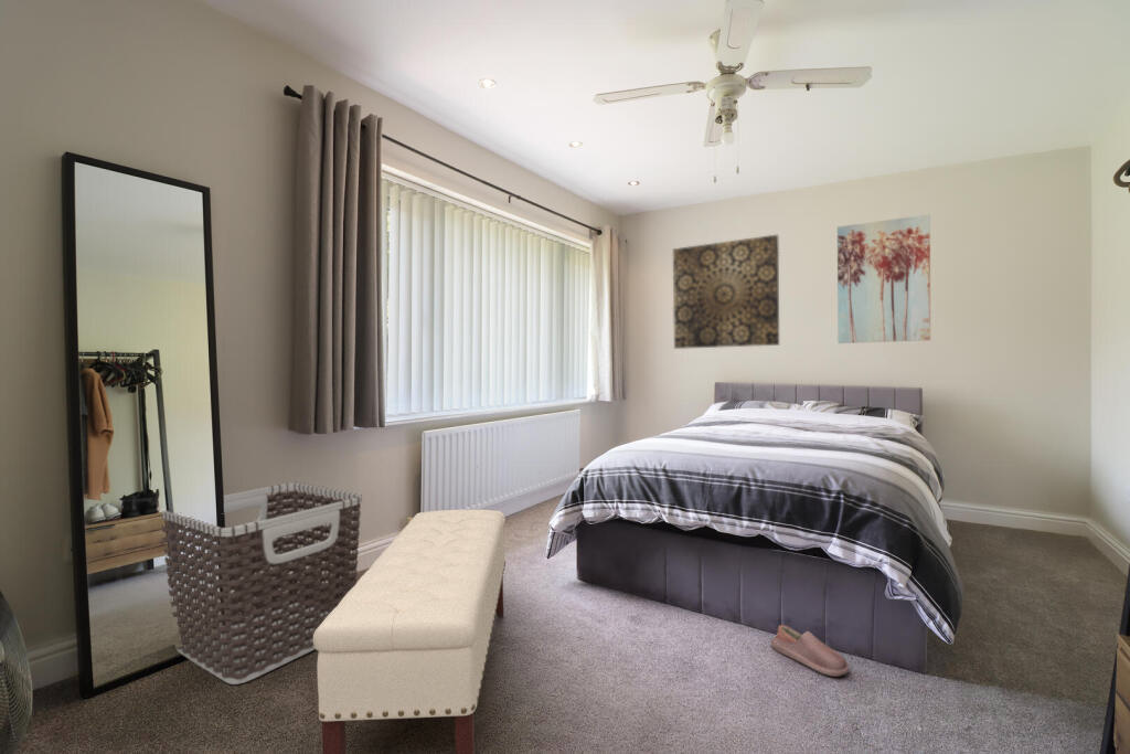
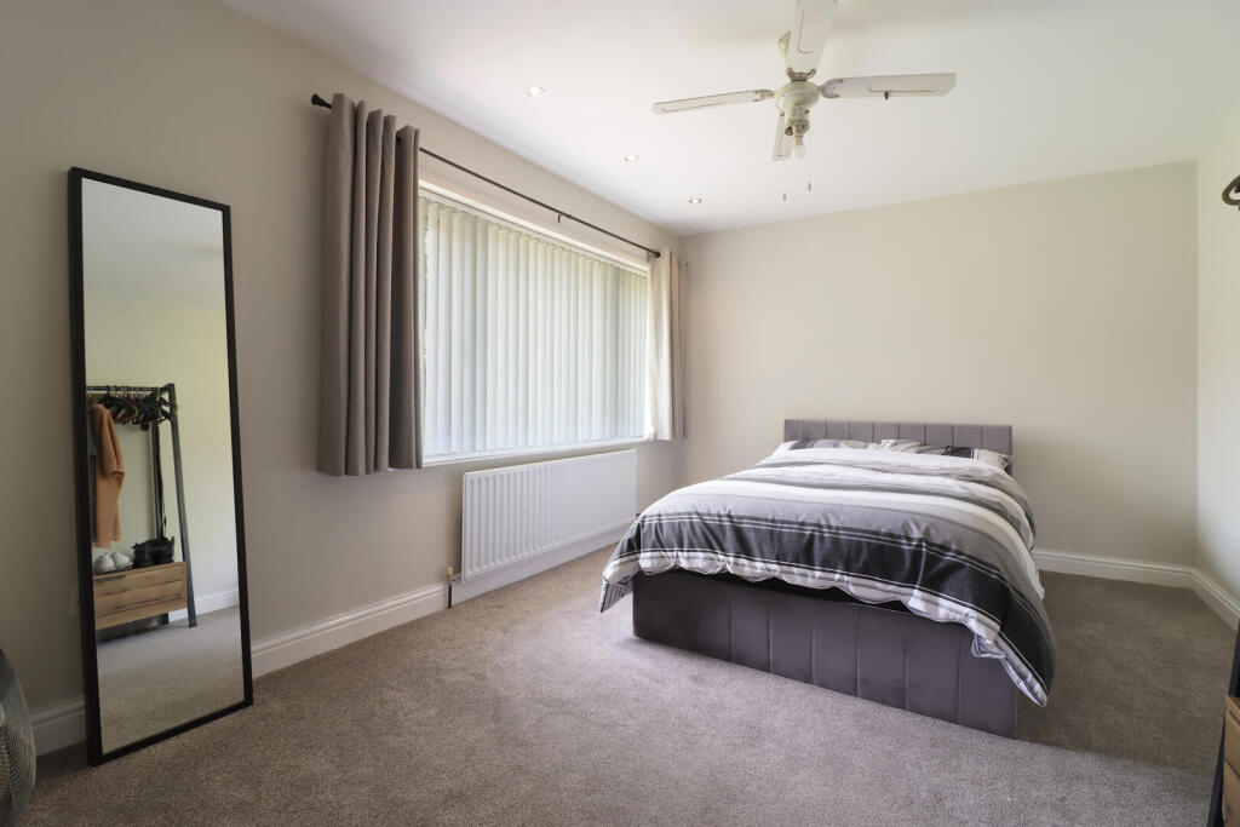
- wall art (723, 295)
- clothes hamper (266, 570)
- shoe (808, 645)
- bench (437, 615)
- wall art (882, 282)
